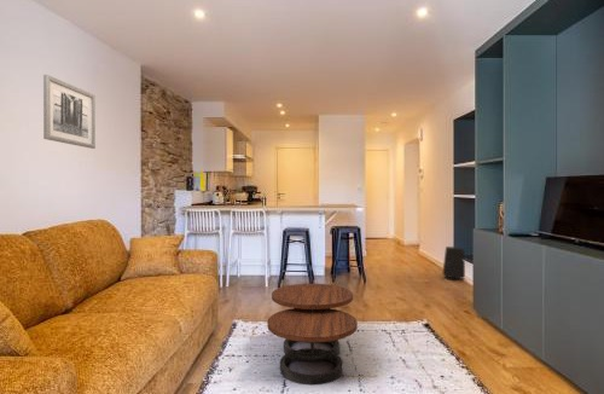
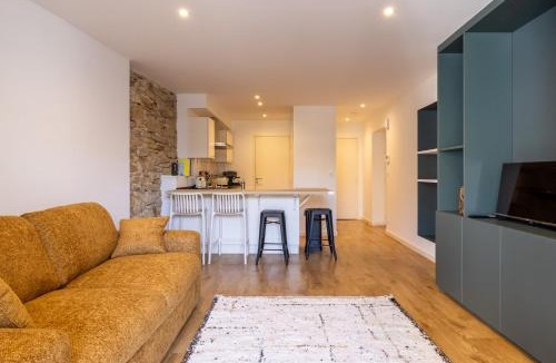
- speaker (453, 262)
- wall art (71, 115)
- coffee table (312, 329)
